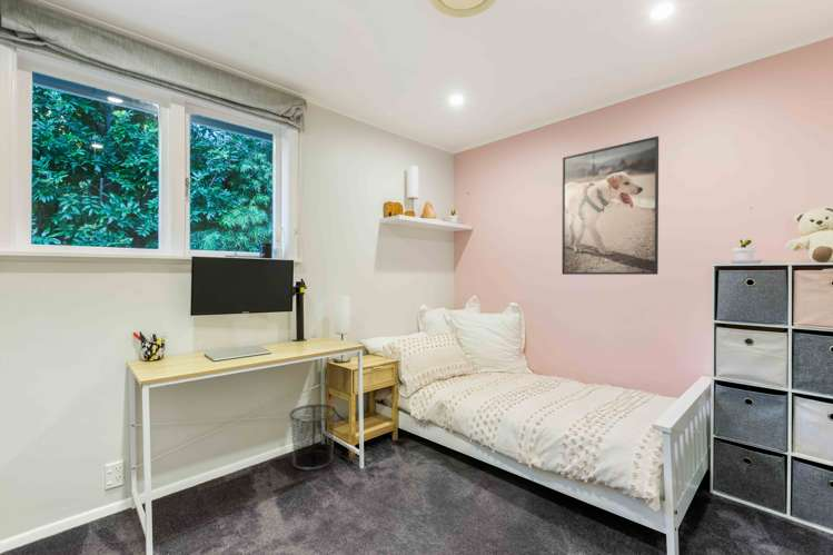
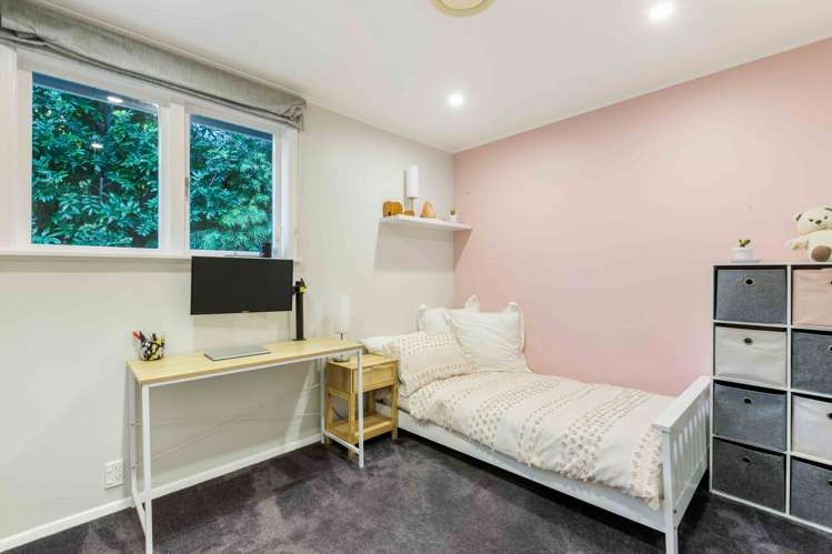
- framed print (606, 210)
- waste bin (313, 436)
